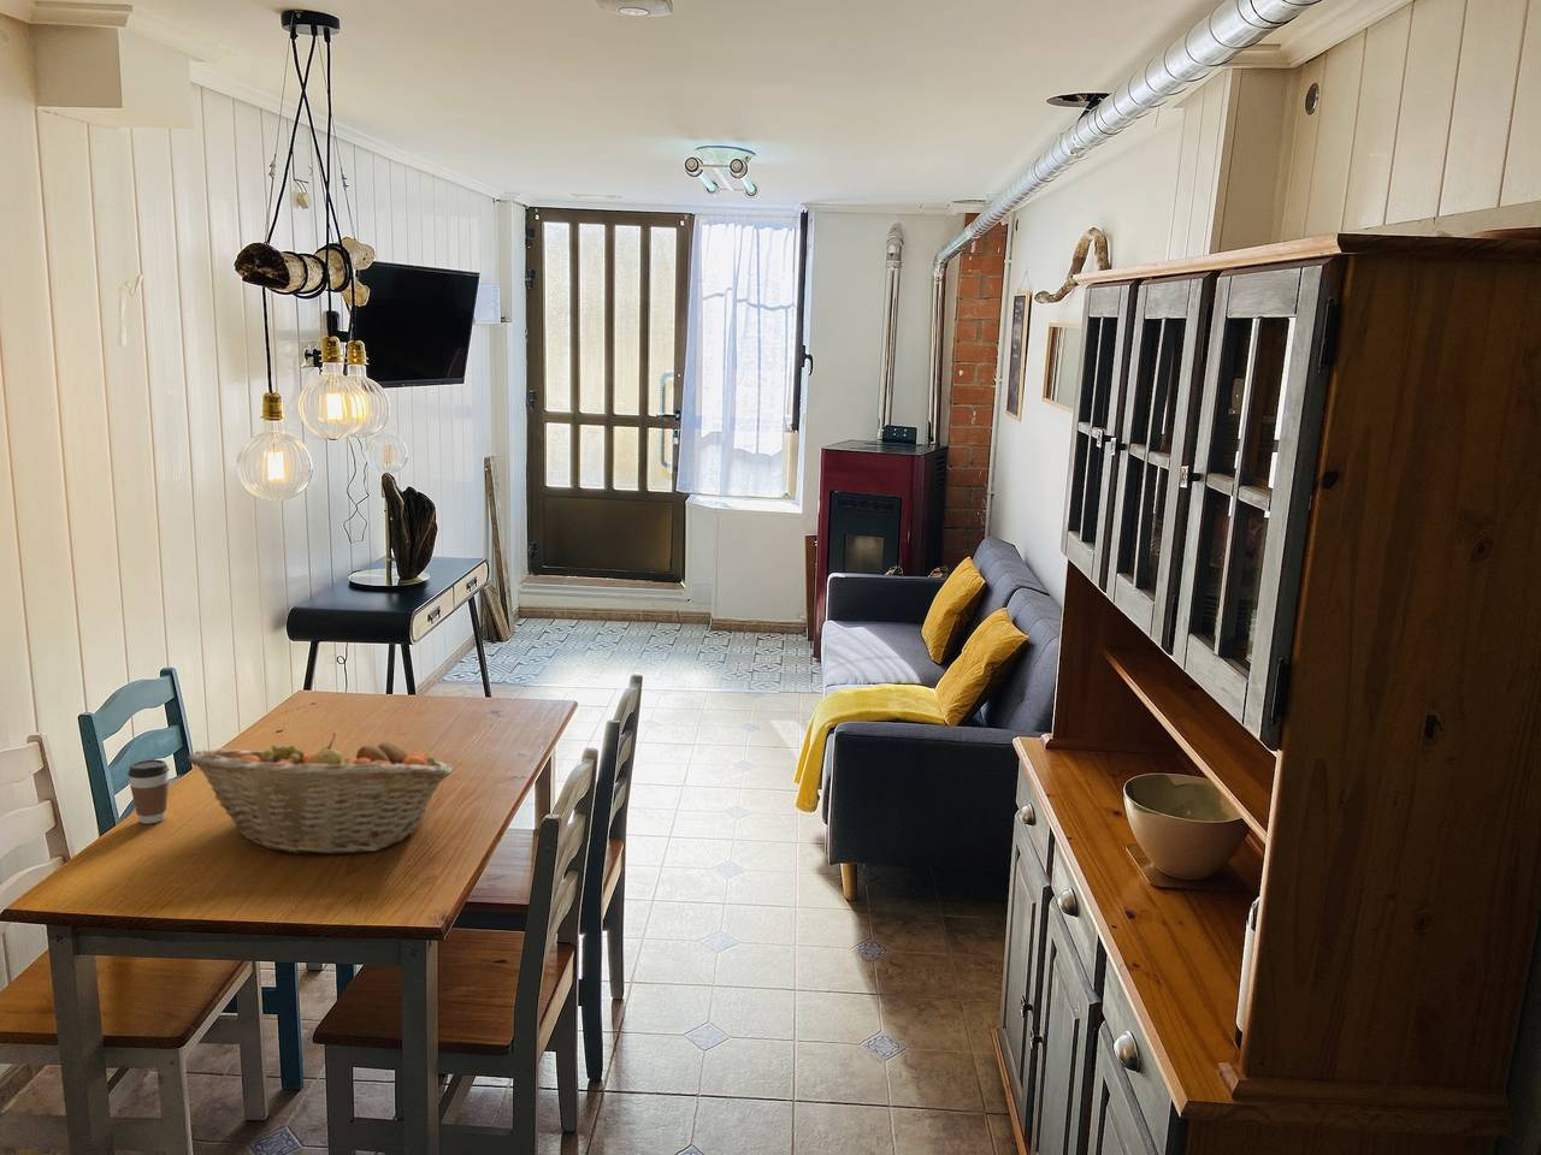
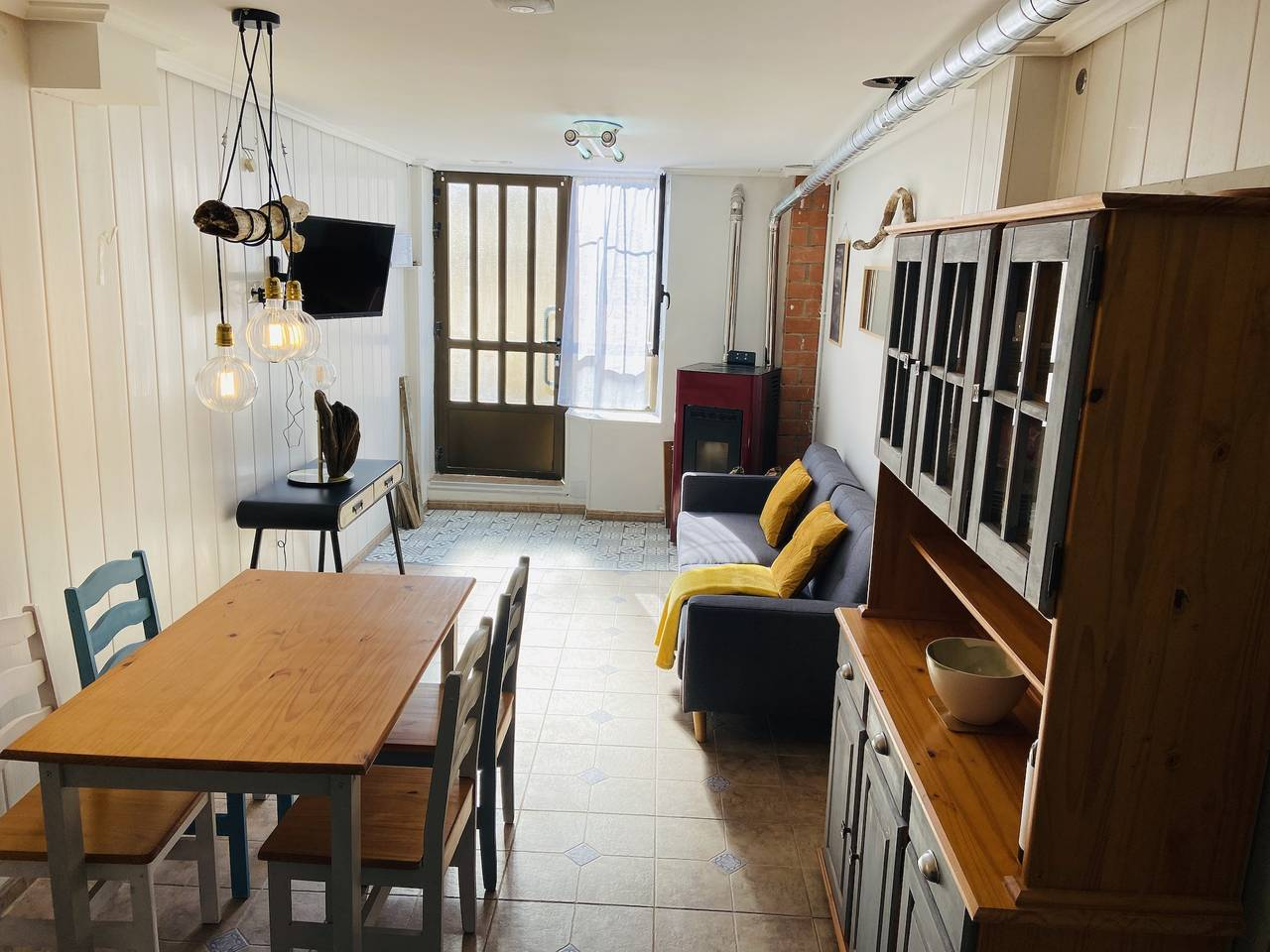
- coffee cup (149, 791)
- fruit basket (323, 781)
